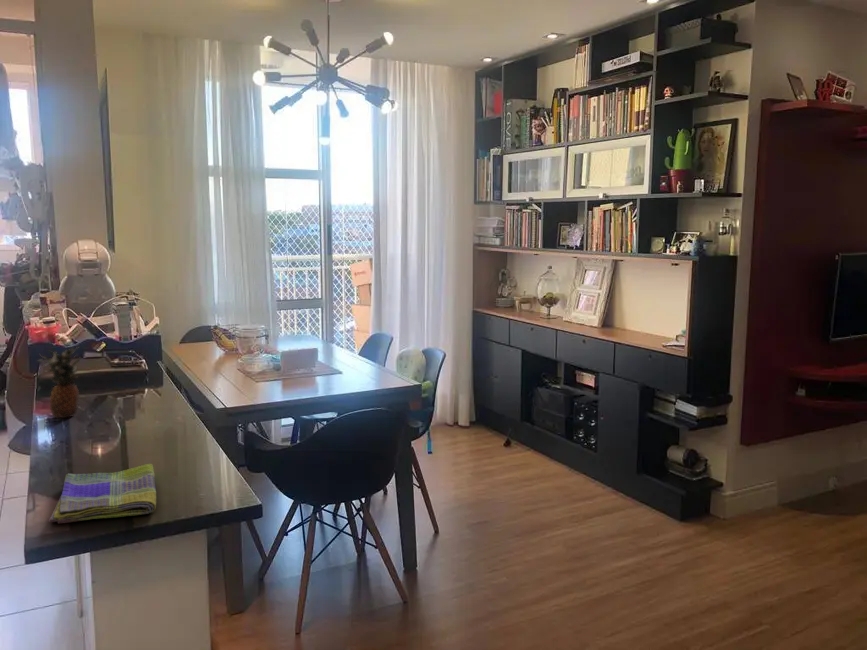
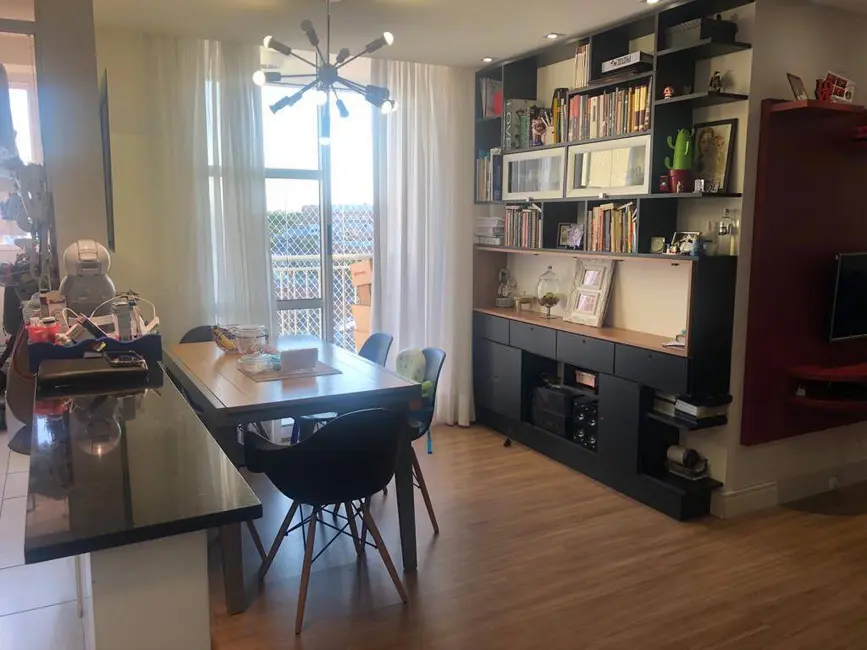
- fruit (60, 382)
- dish towel (108, 491)
